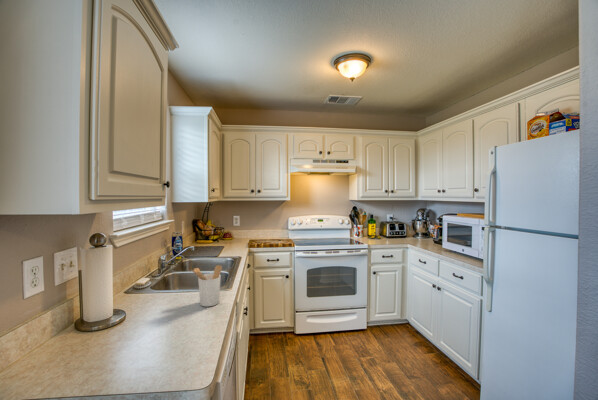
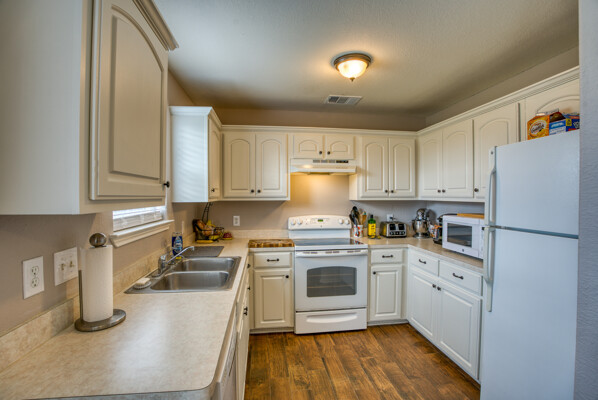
- utensil holder (205, 285)
